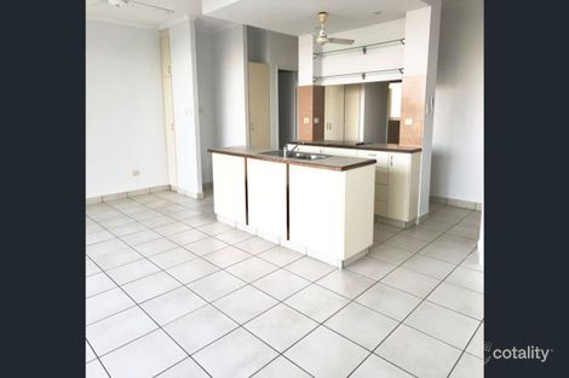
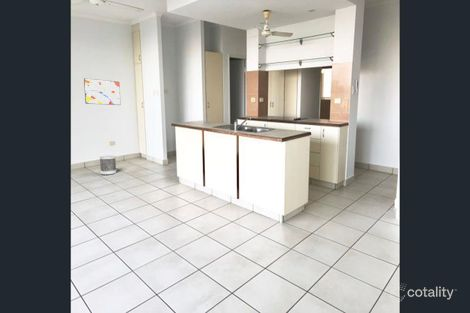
+ wastebasket (108, 165)
+ wall art (103, 92)
